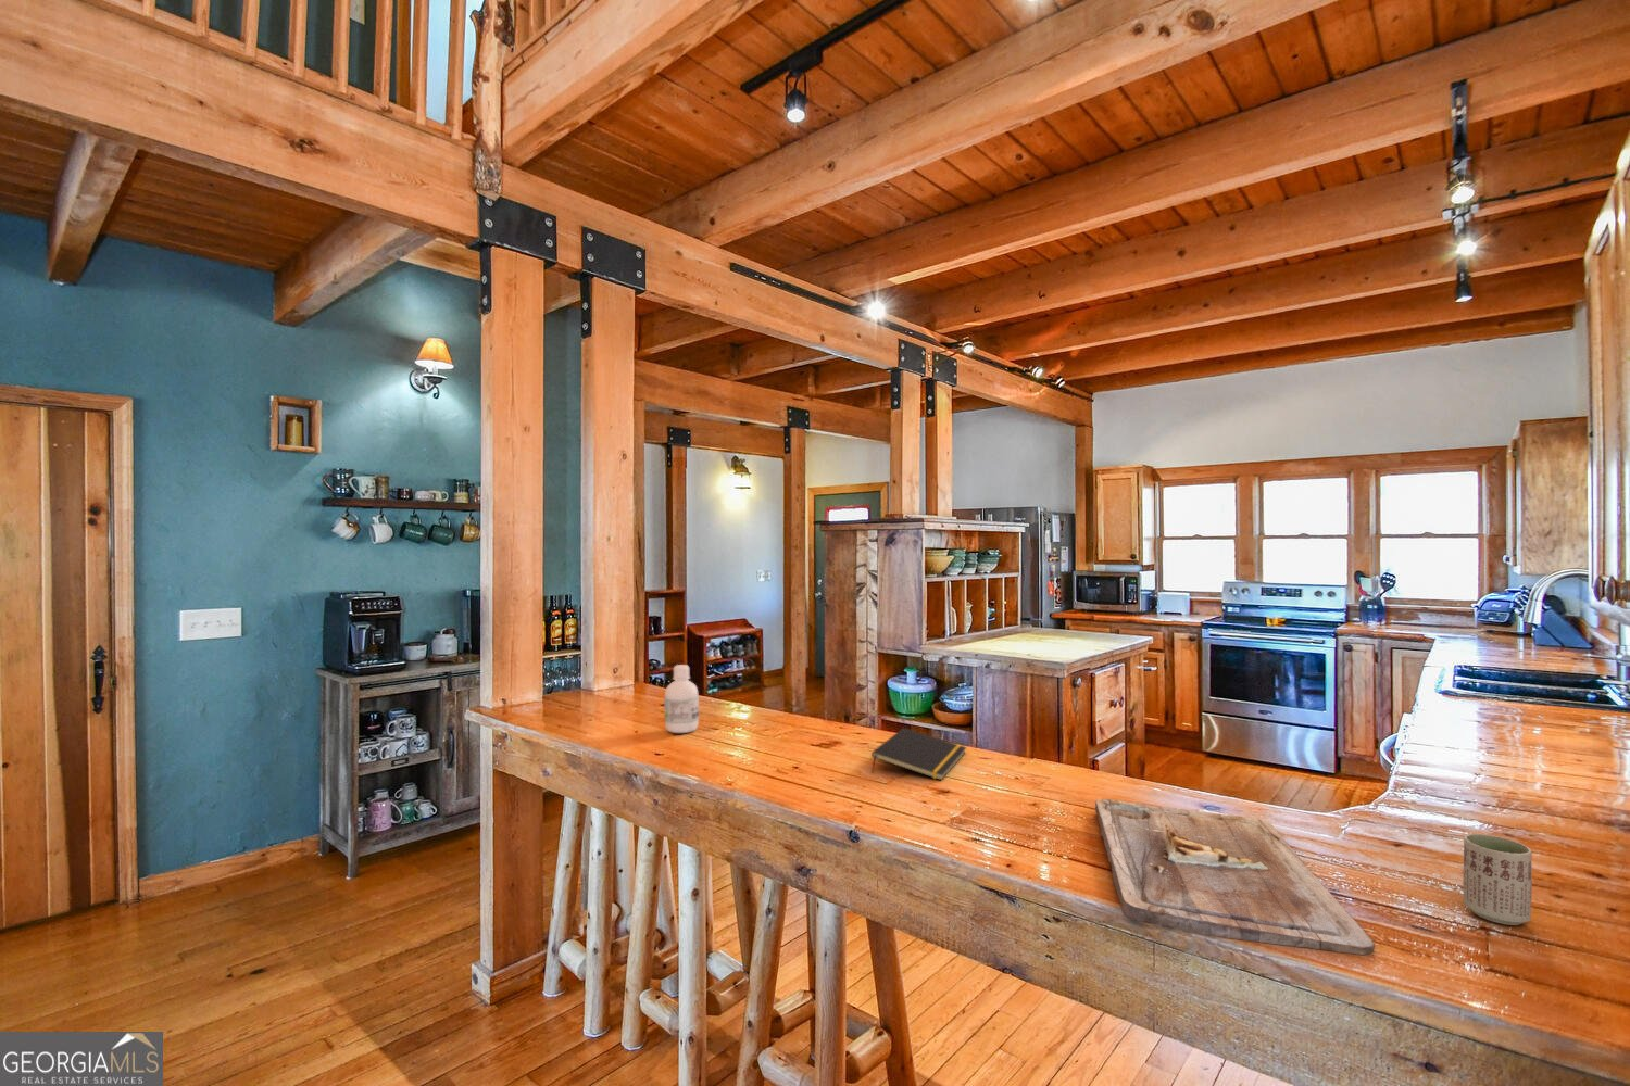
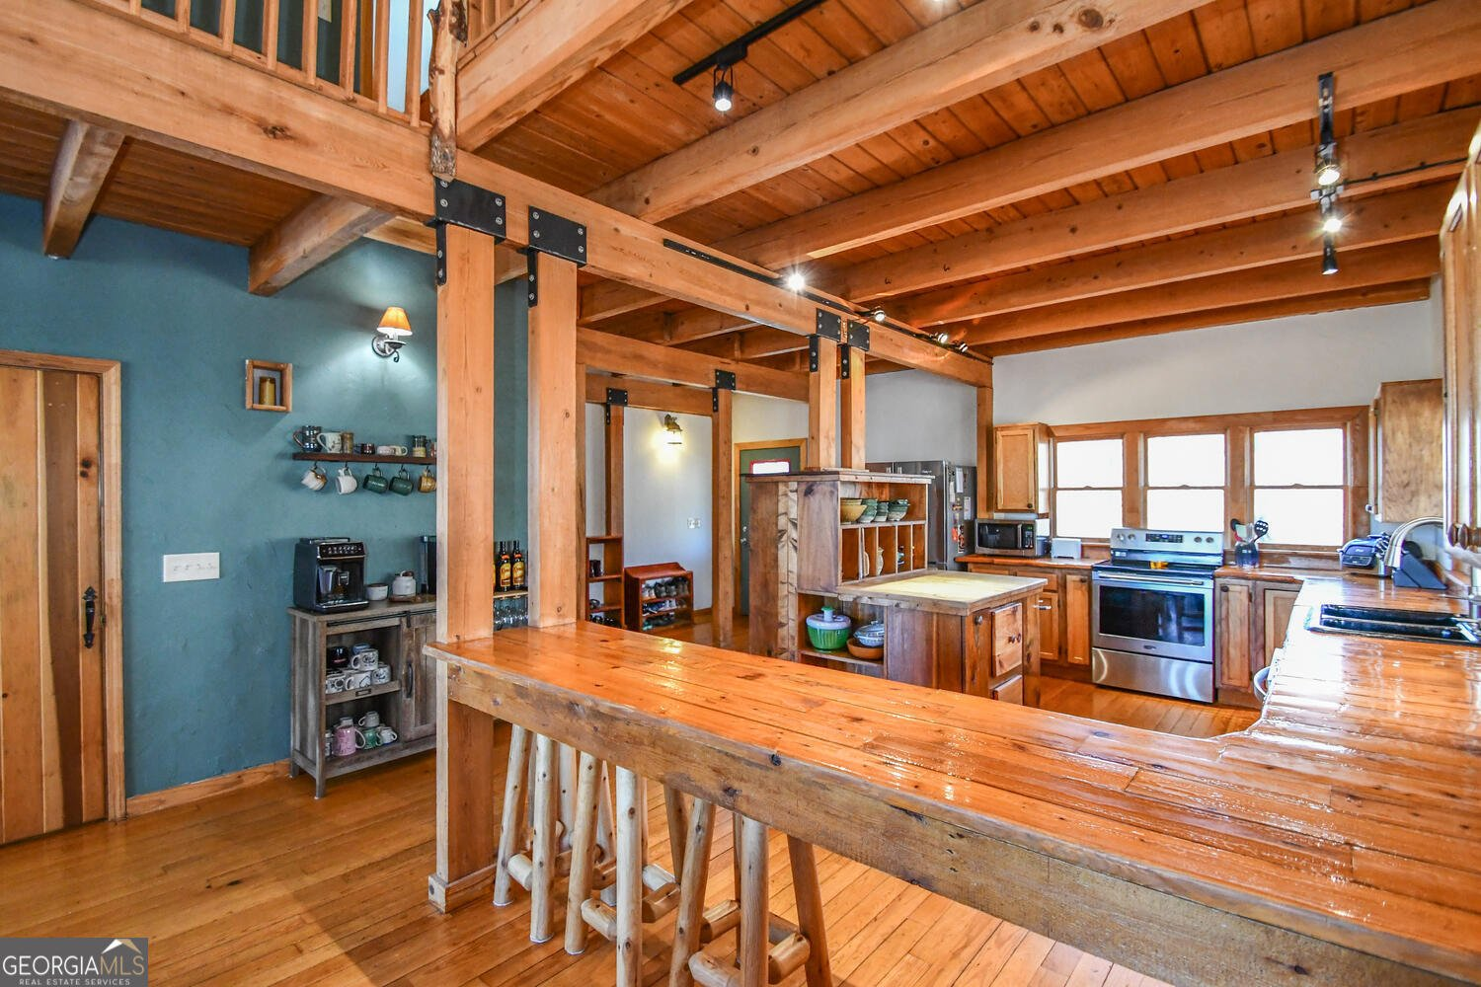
- cutting board (1207, 847)
- notepad (921, 751)
- bottle (682, 697)
- cup (1497, 879)
